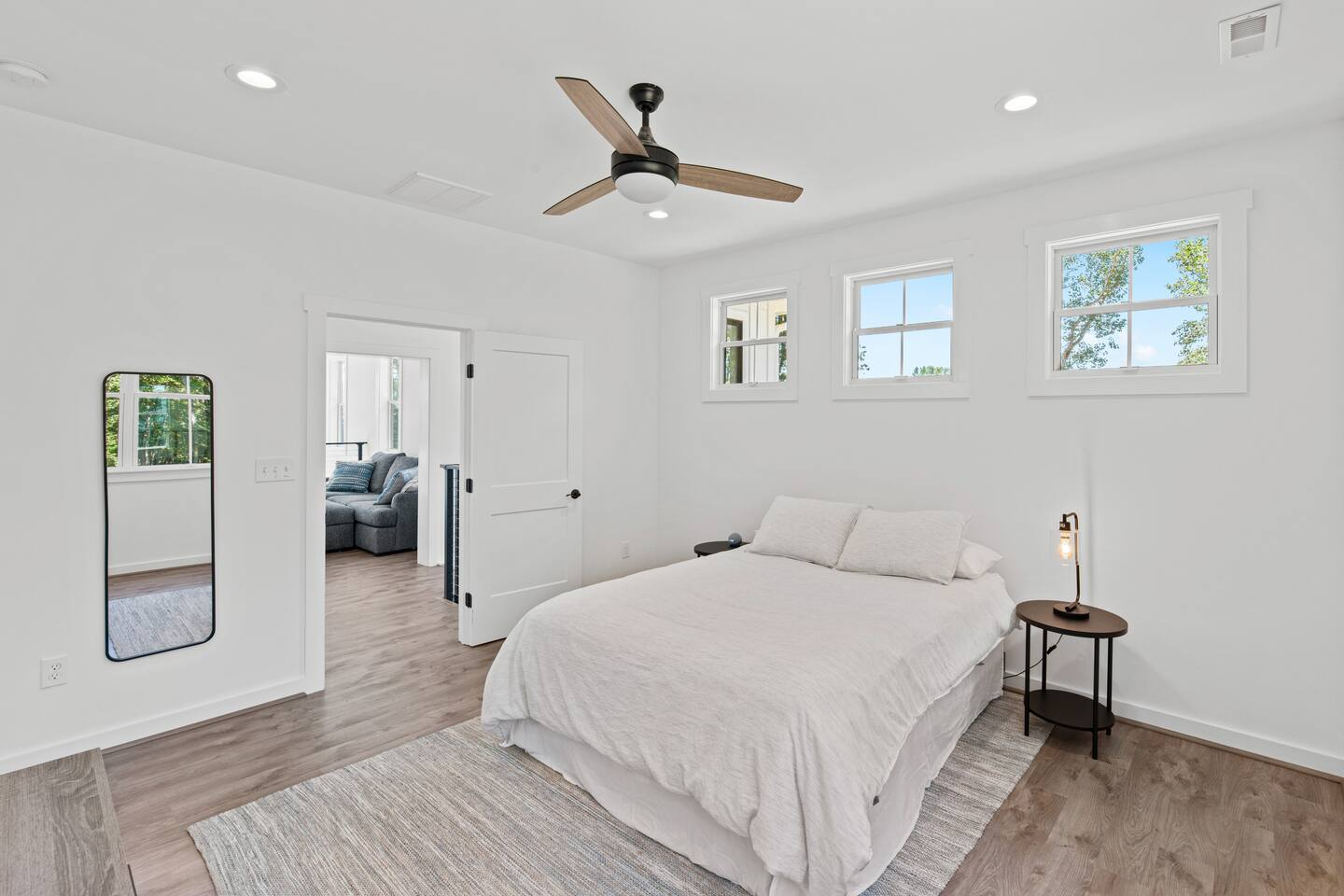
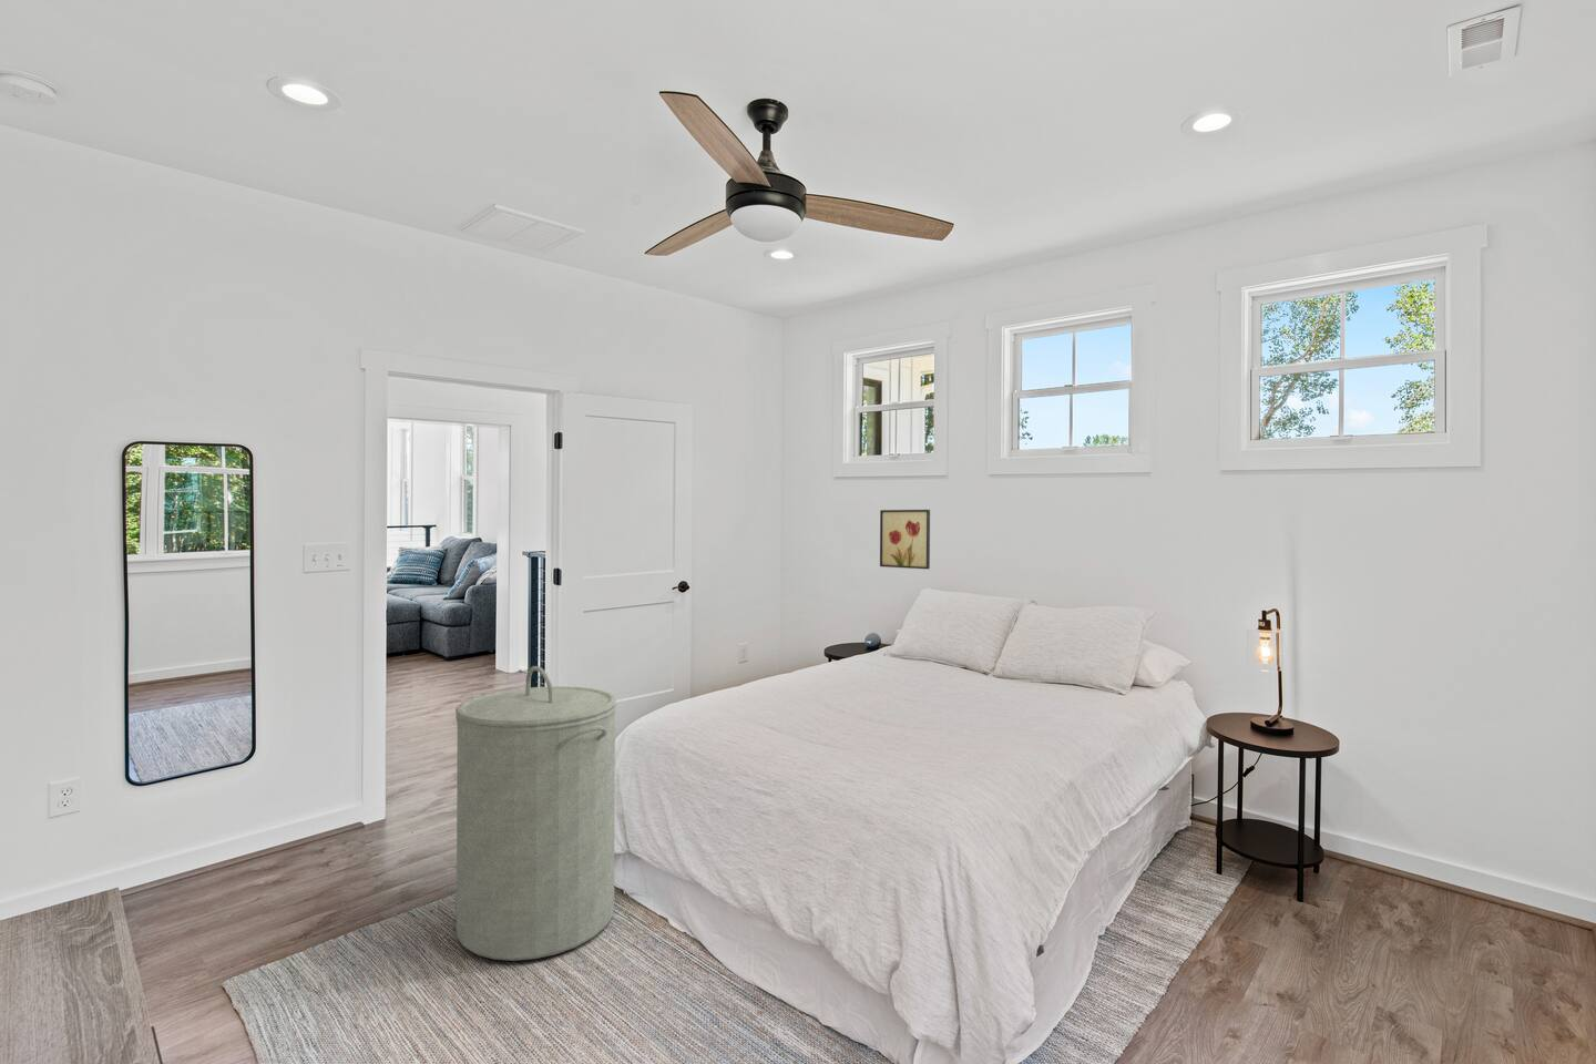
+ wall art (905, 539)
+ laundry hamper (538, 793)
